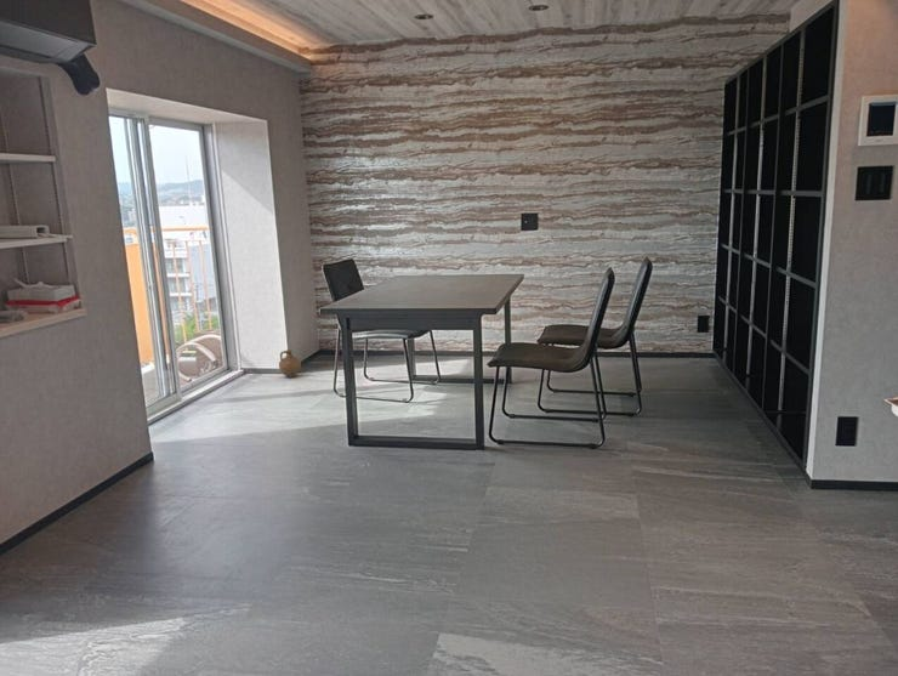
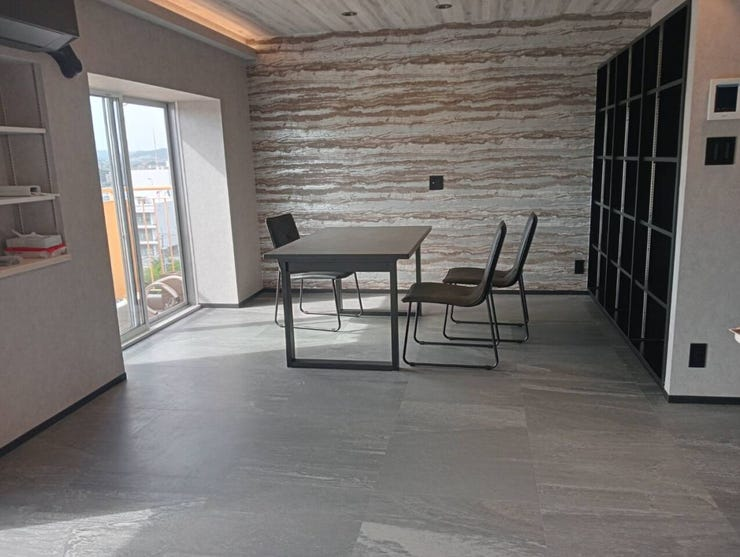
- ceramic jug (289, 363)
